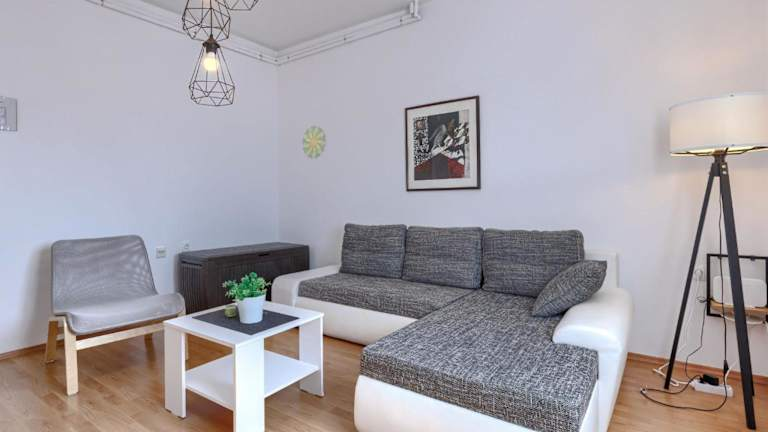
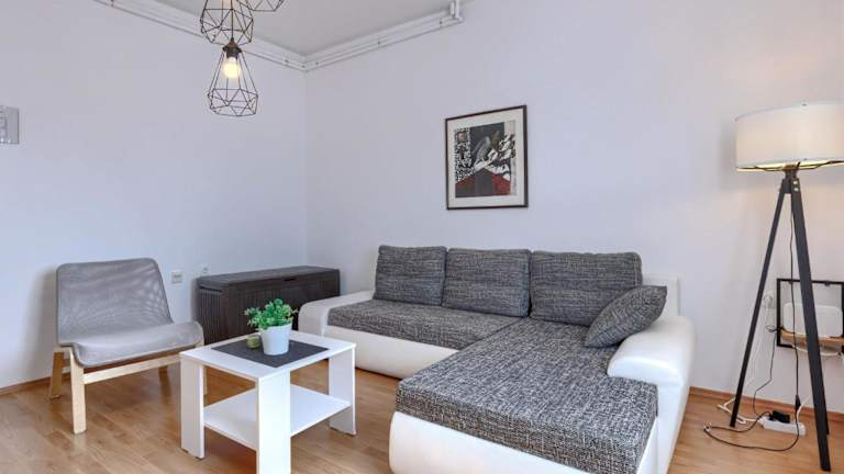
- decorative plate (313, 142)
